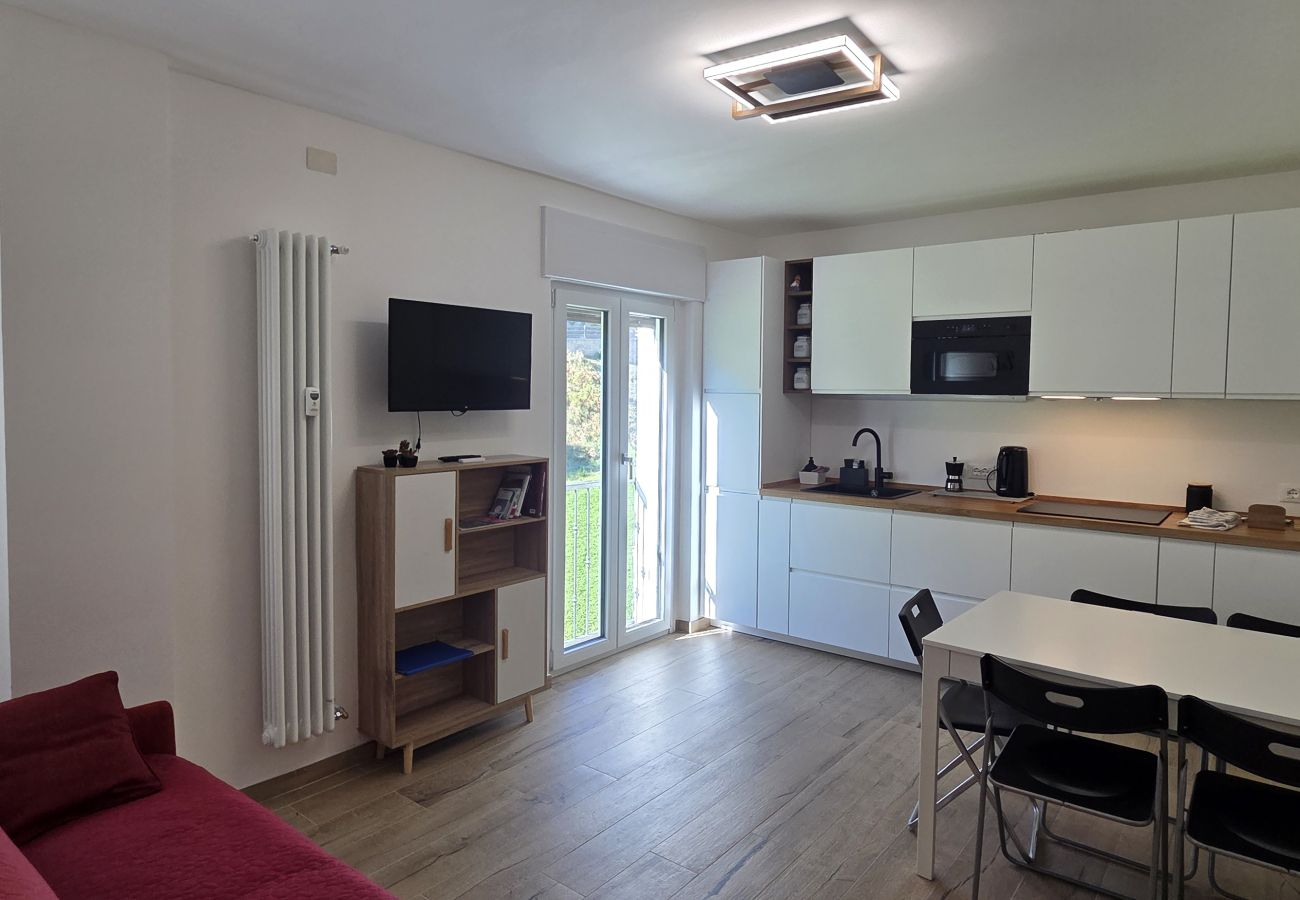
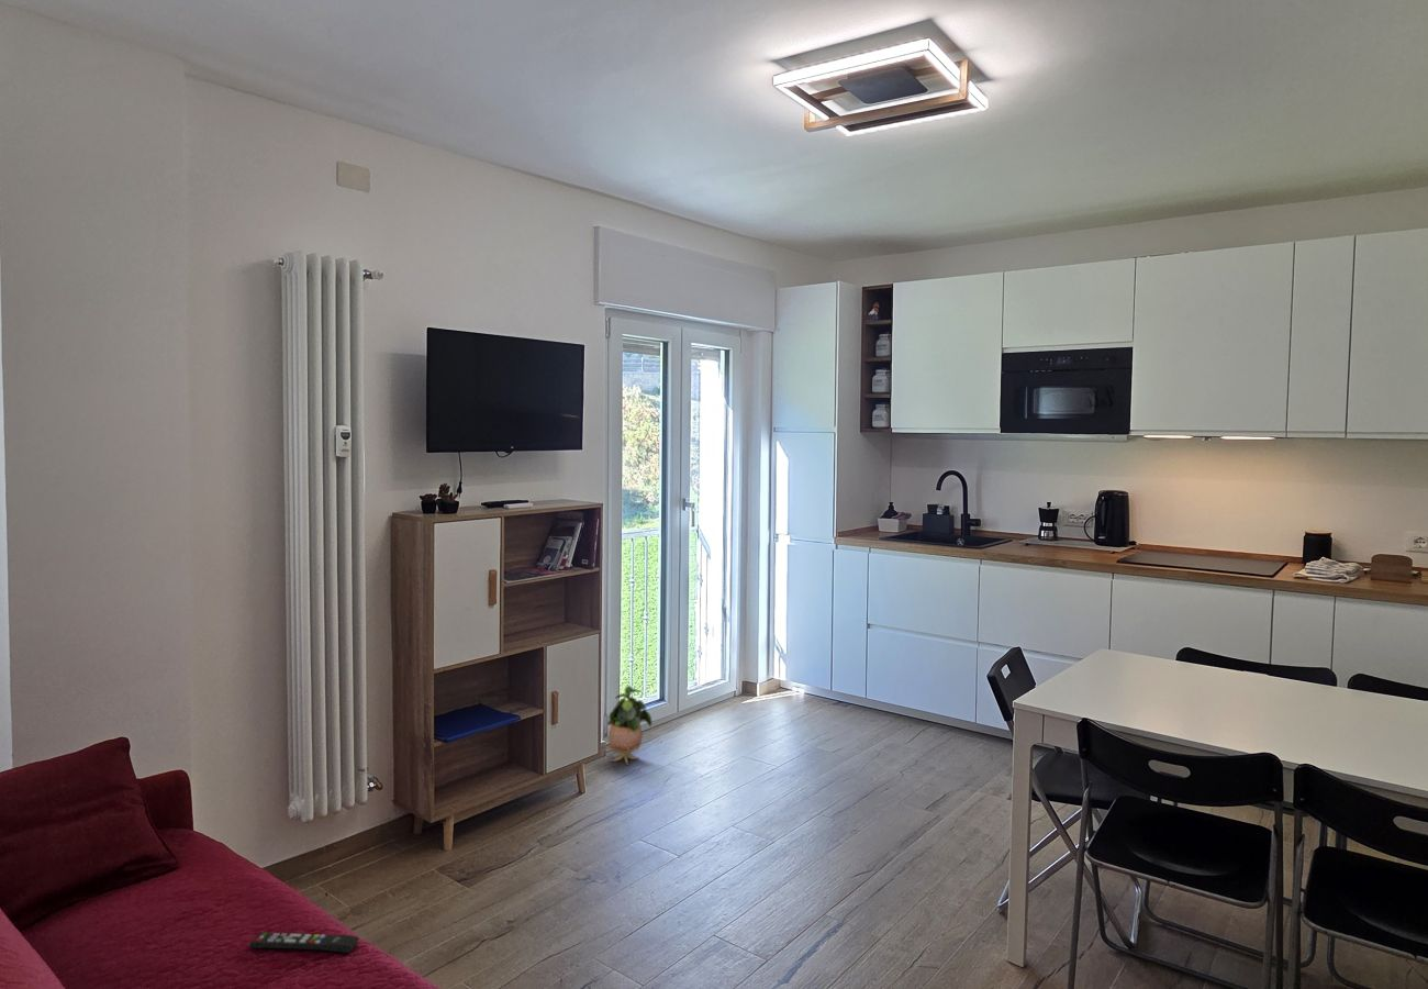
+ potted plant (628, 723)
+ remote control (304, 942)
